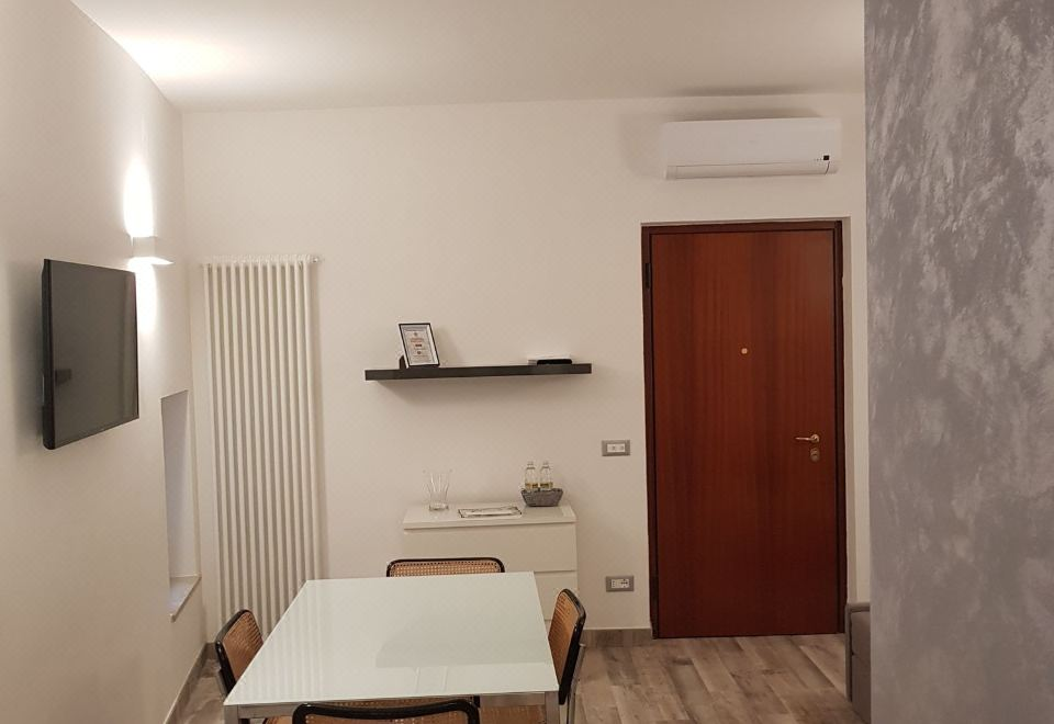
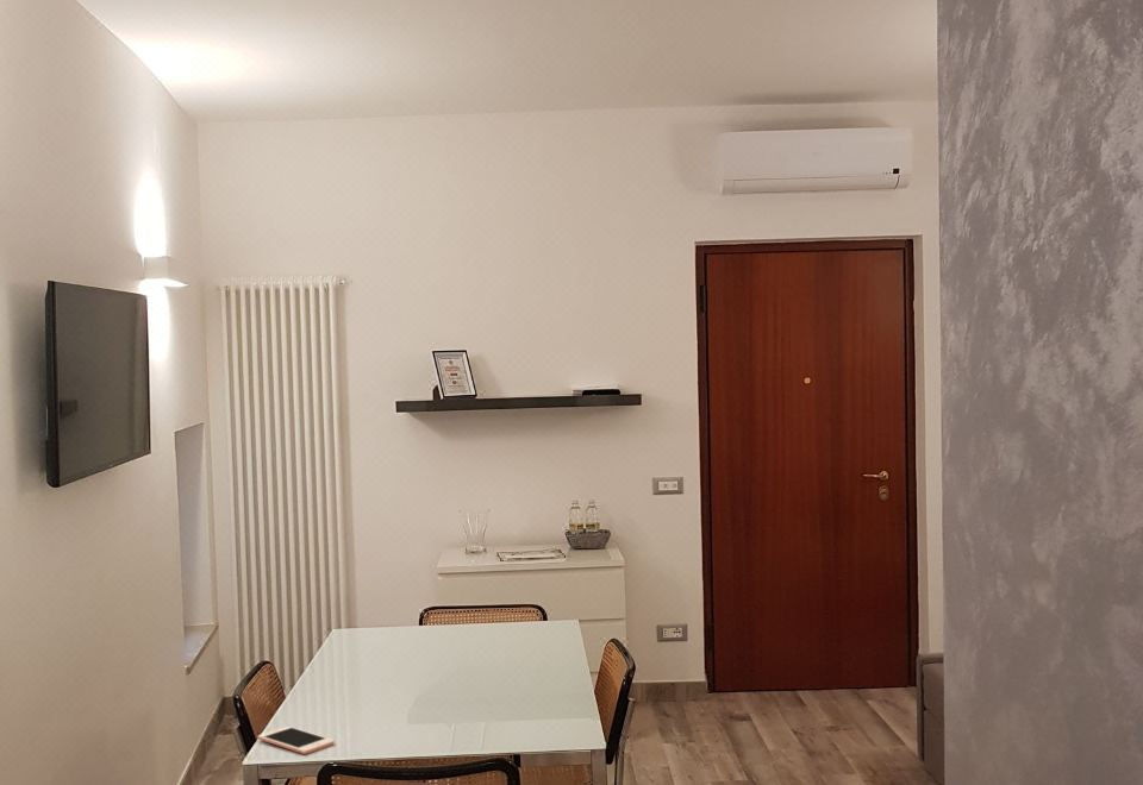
+ cell phone (295, 740)
